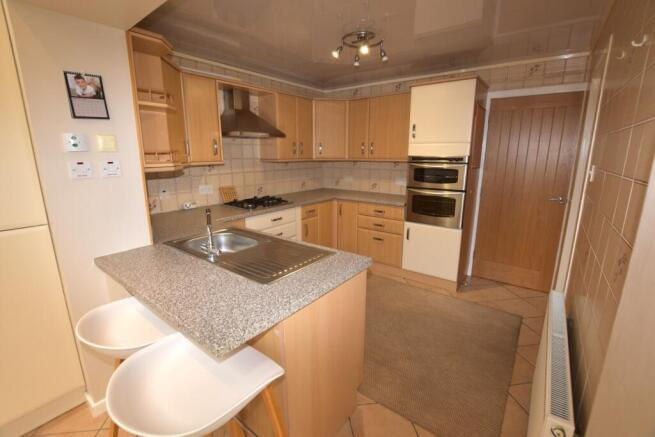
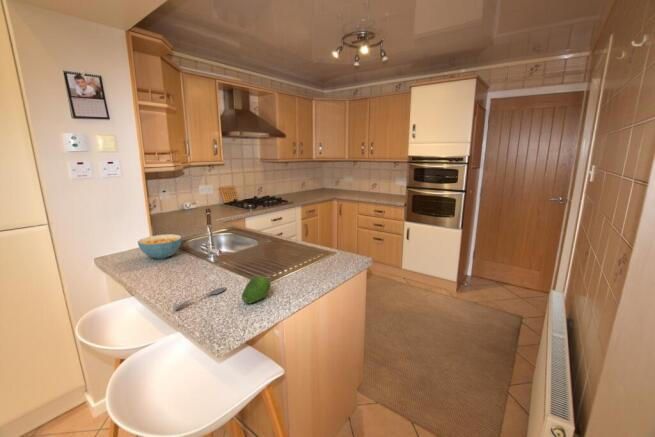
+ cereal bowl (161, 248)
+ fruit (255, 288)
+ soupspoon (201, 296)
